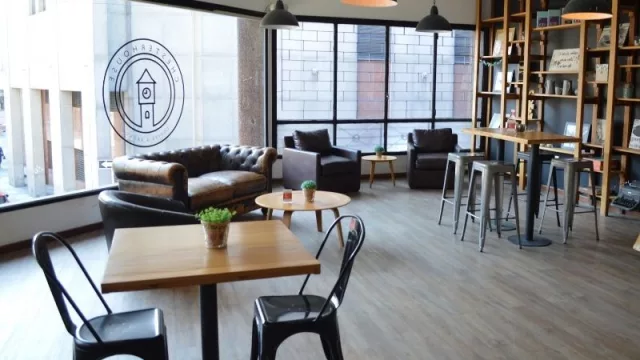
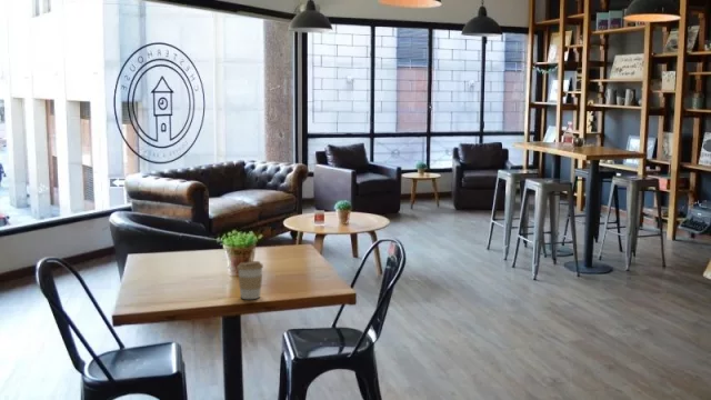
+ coffee cup (250, 279)
